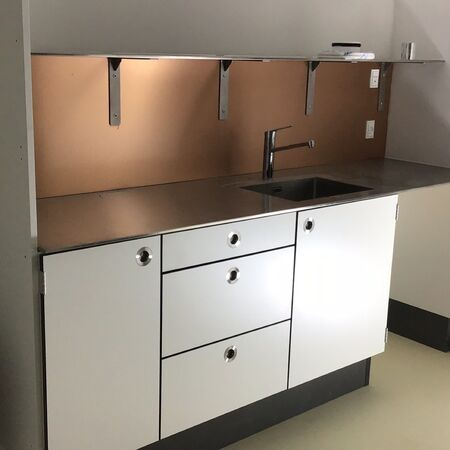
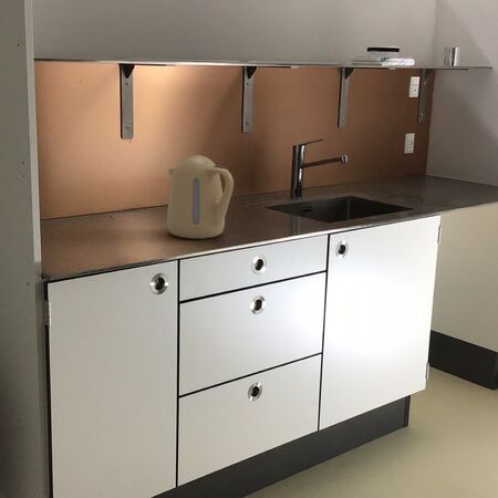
+ kettle (199, 195)
